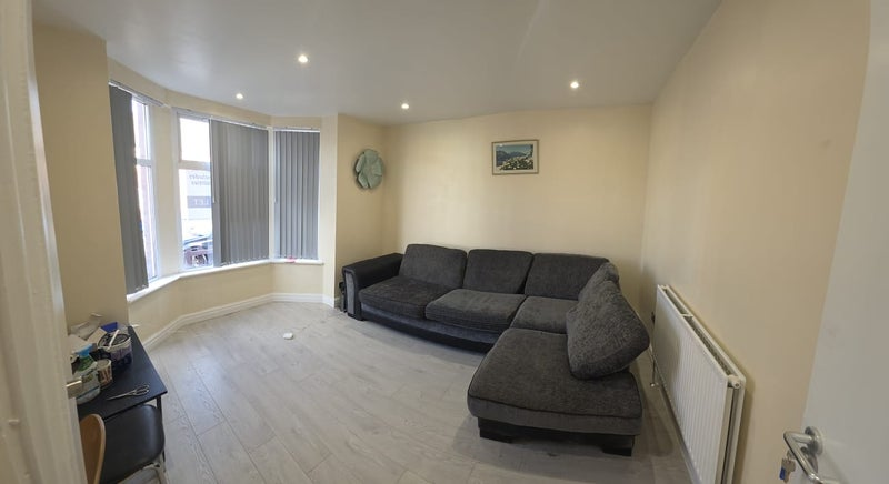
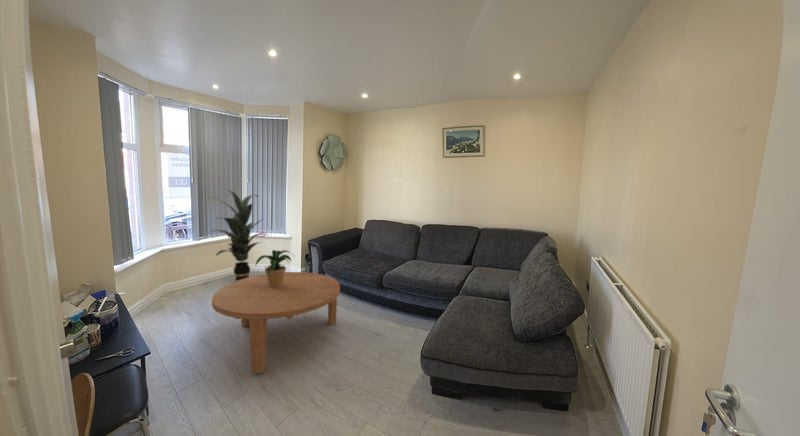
+ coffee table (281, 313)
+ potted plant (275, 268)
+ indoor plant (236, 236)
